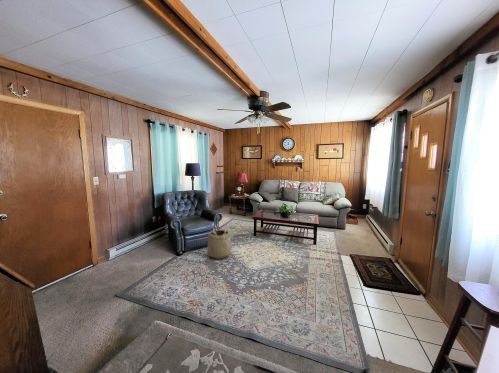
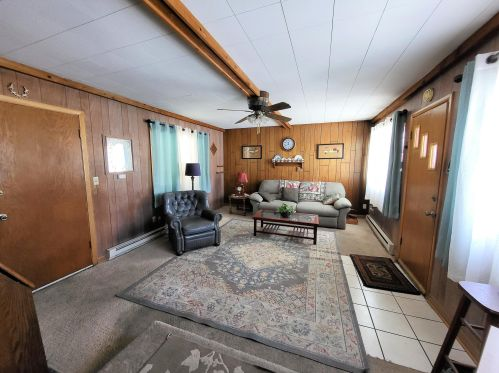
- basket (218, 241)
